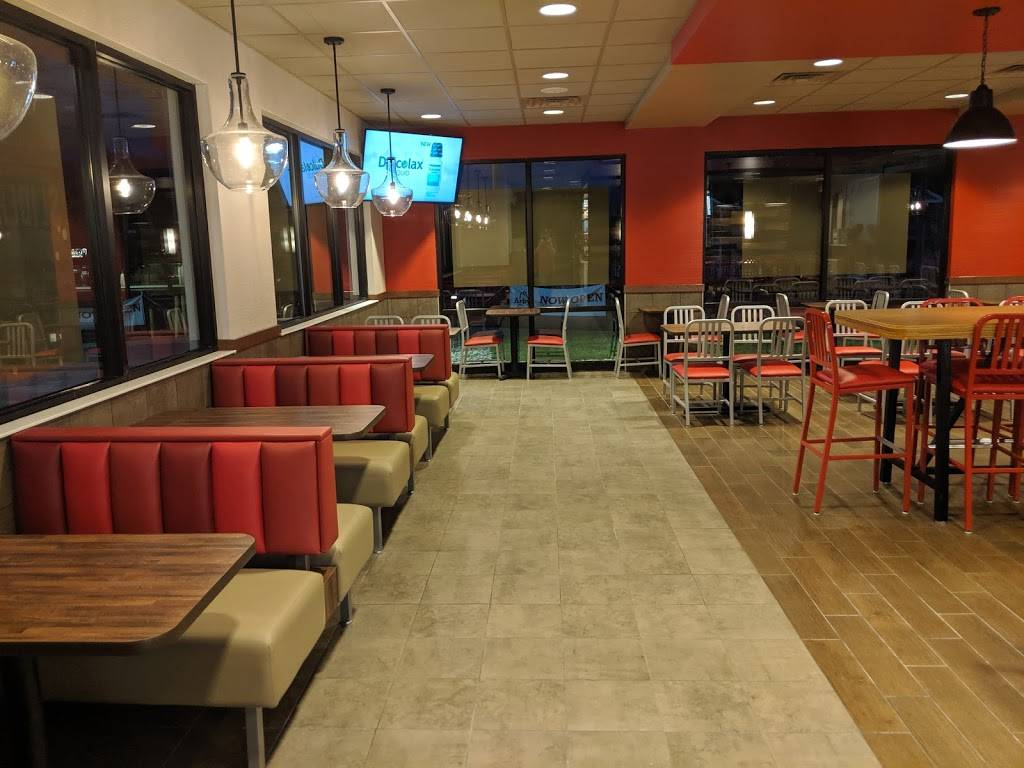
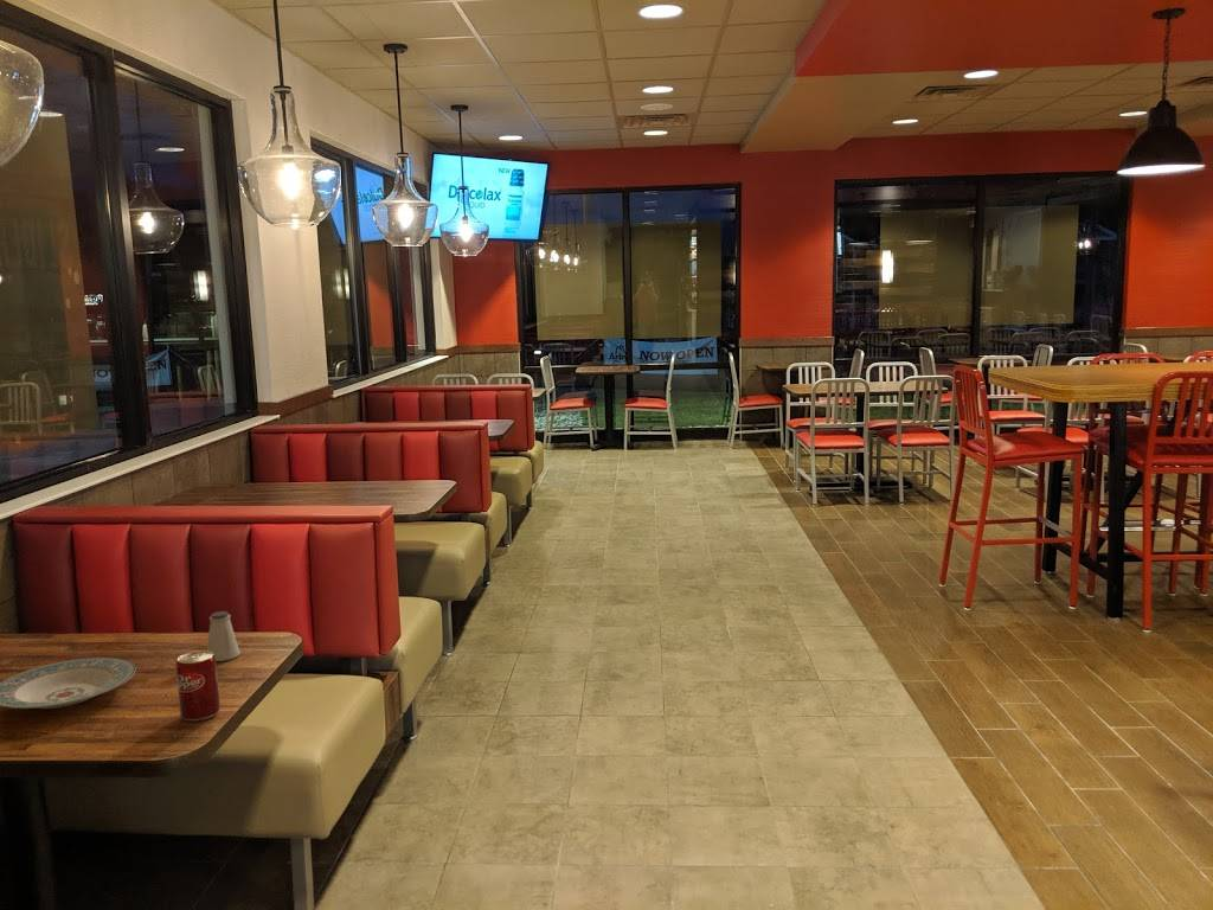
+ plate (64, 688)
+ saltshaker (220, 634)
+ soda can (198, 685)
